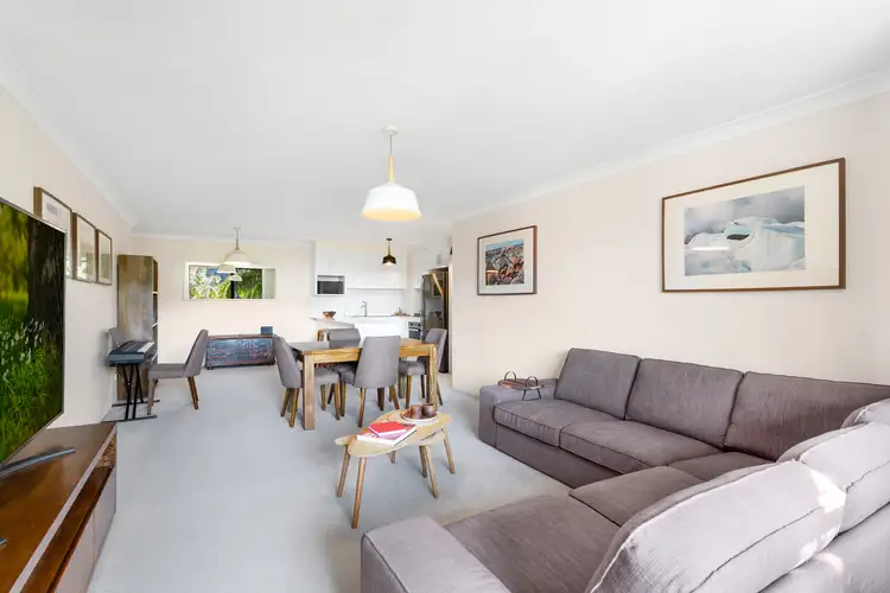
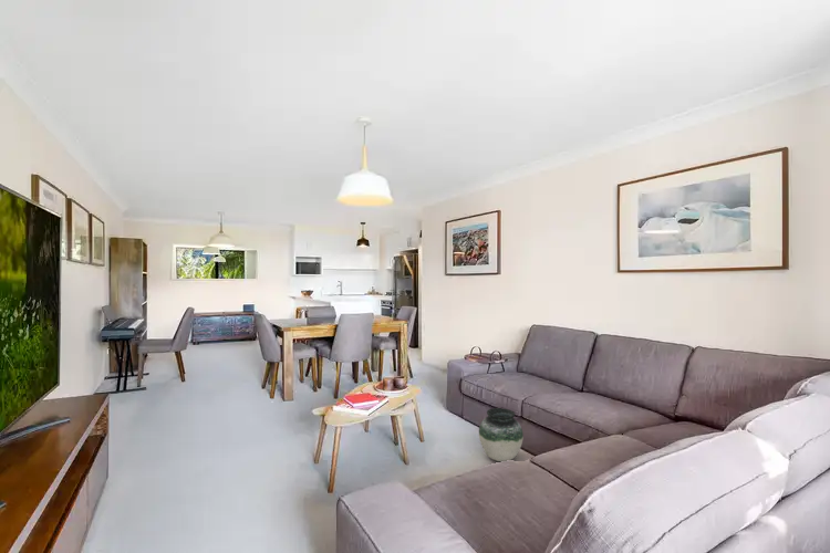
+ vase (500, 435)
